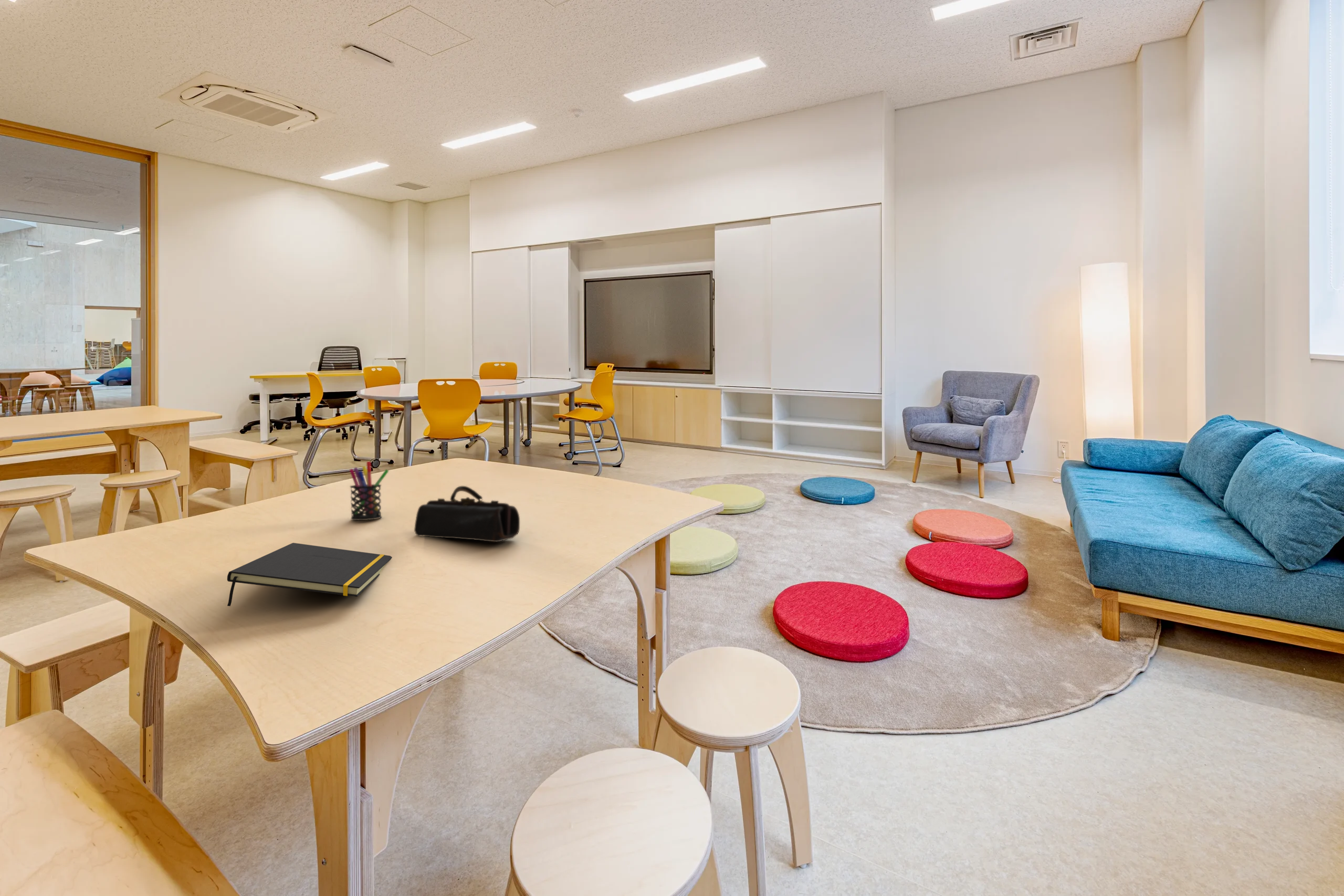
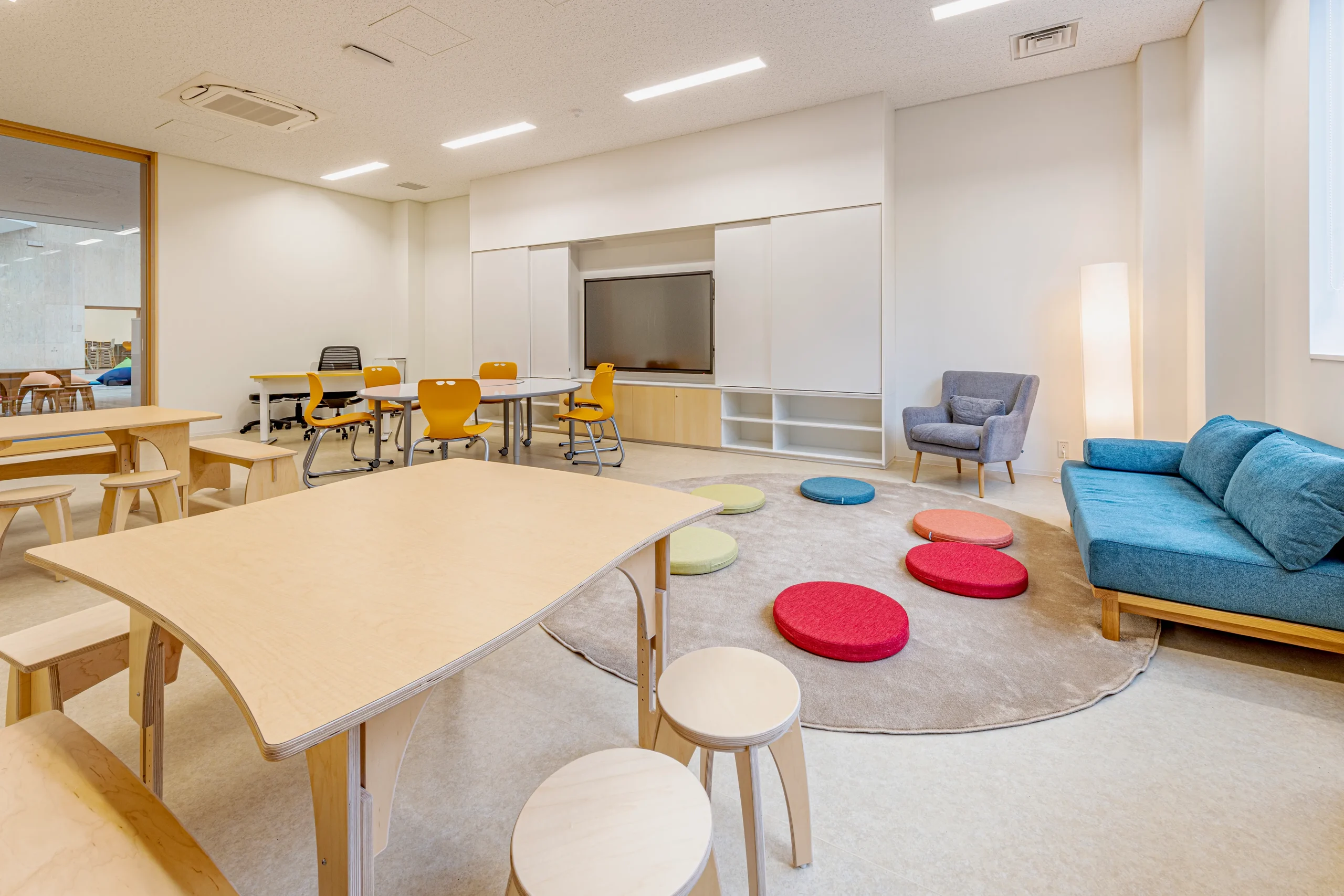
- pen holder (370, 489)
- pencil case (467, 511)
- notepad (321, 567)
